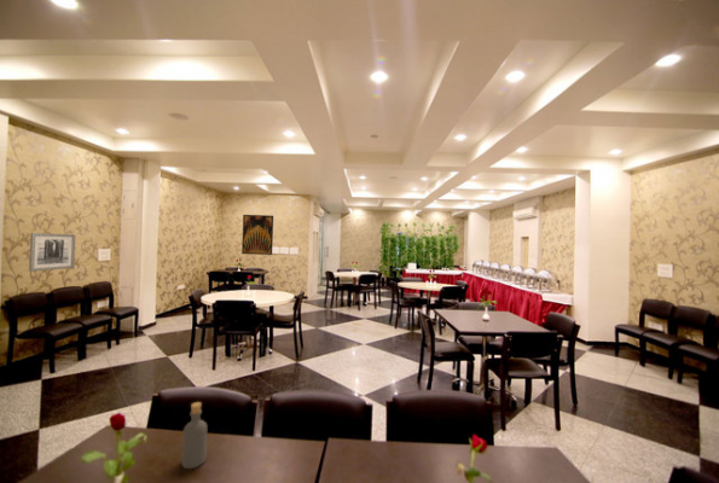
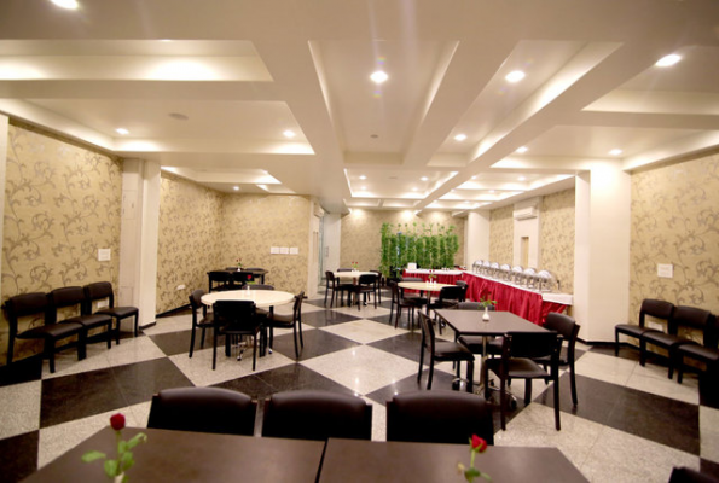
- wall art (53, 251)
- wall art (257, 234)
- bottle (195, 432)
